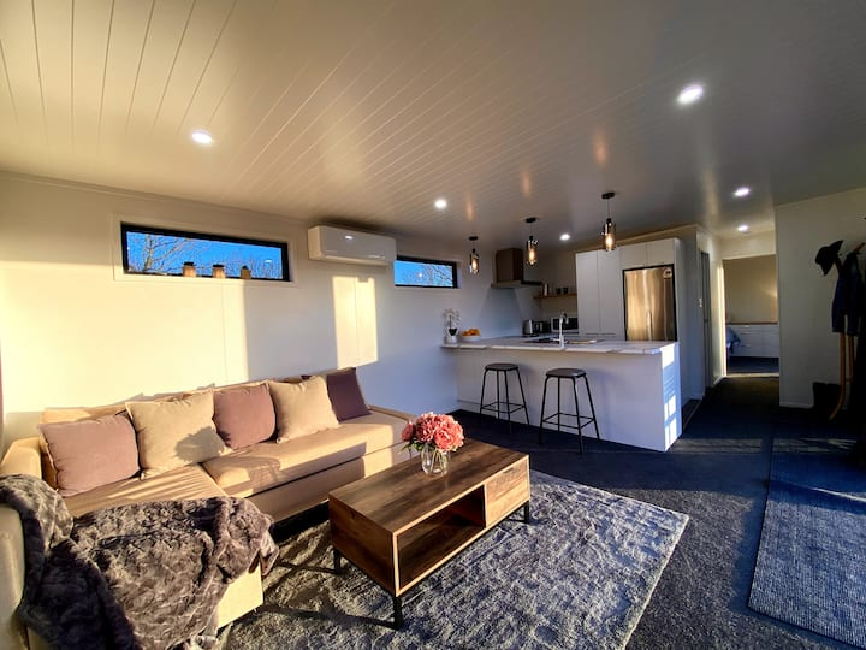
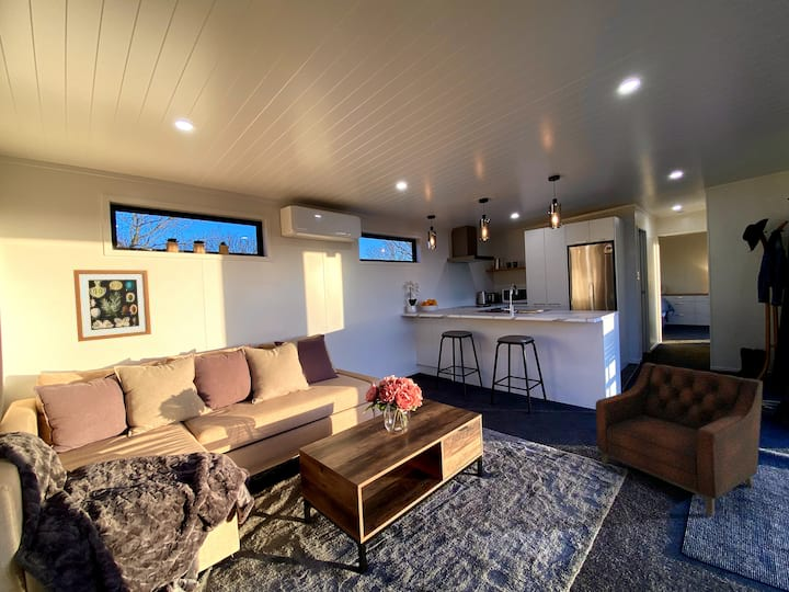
+ wall art (114, 304)
+ armchair (674, 424)
